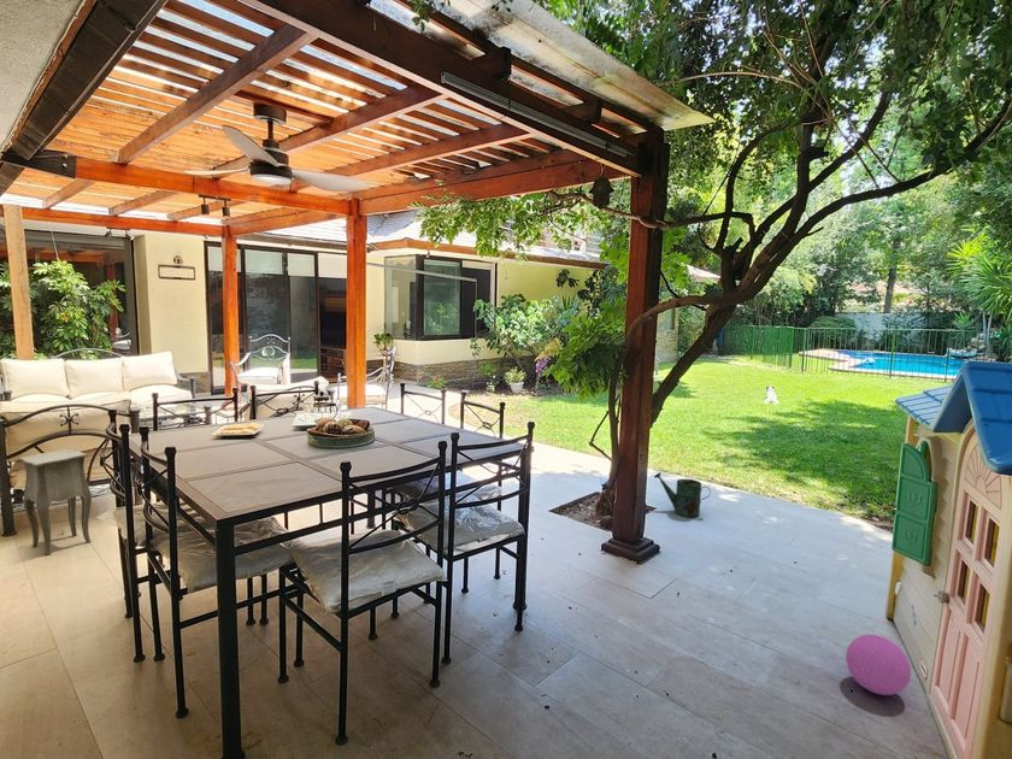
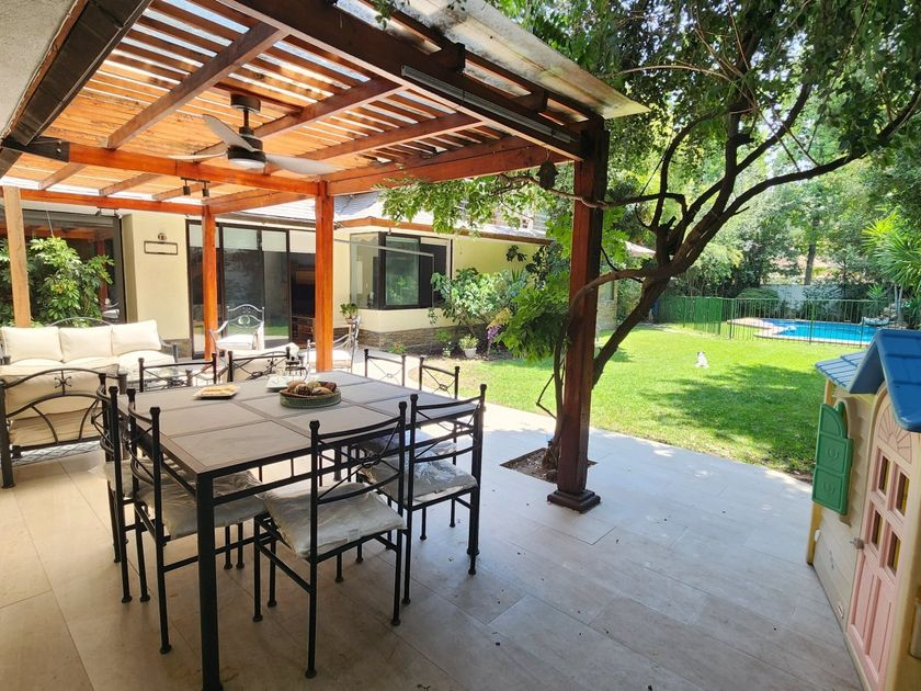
- watering can (681, 493)
- ball (877, 664)
- side table (57, 500)
